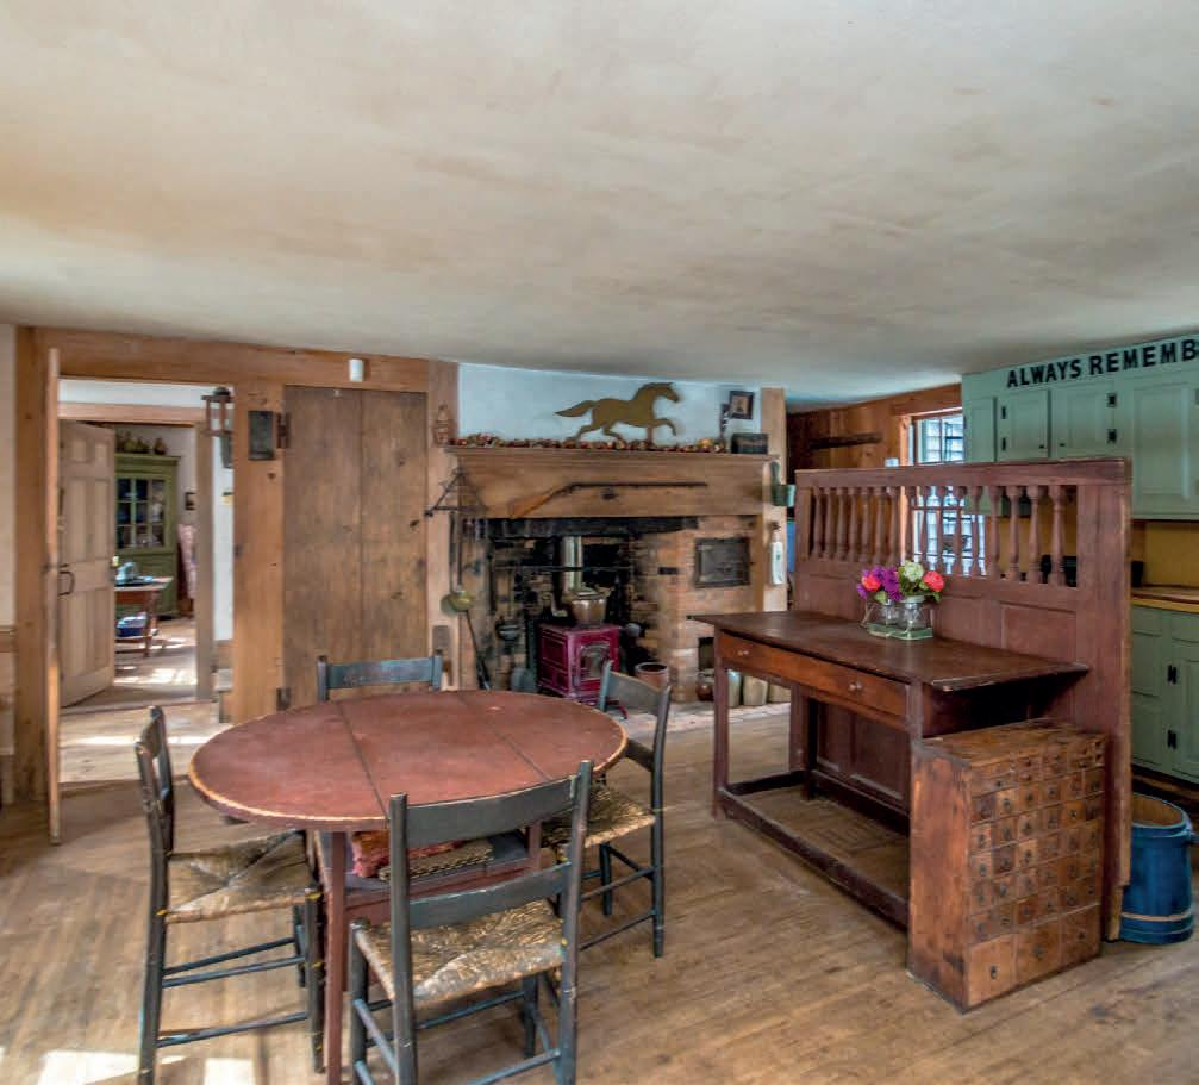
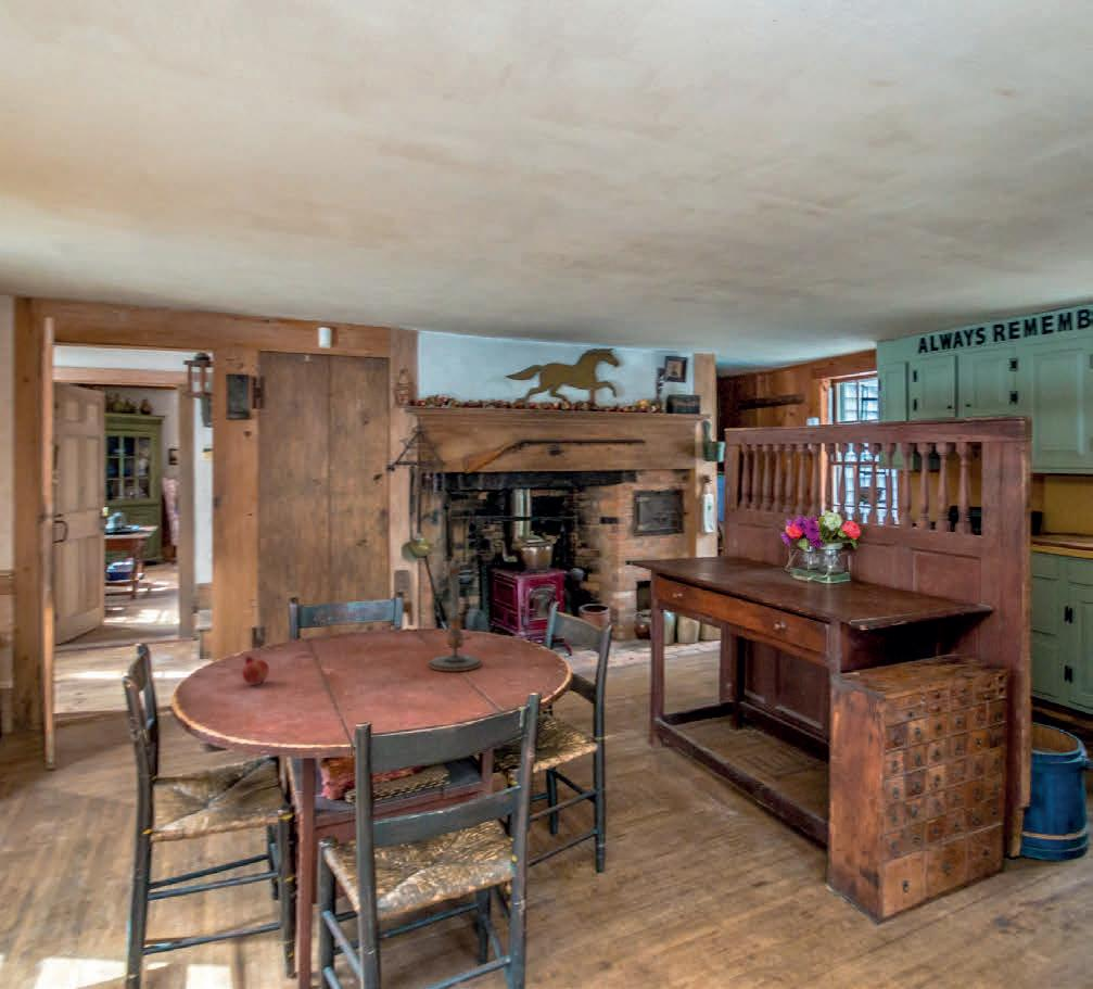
+ fruit (255, 669)
+ candlestick (455, 613)
